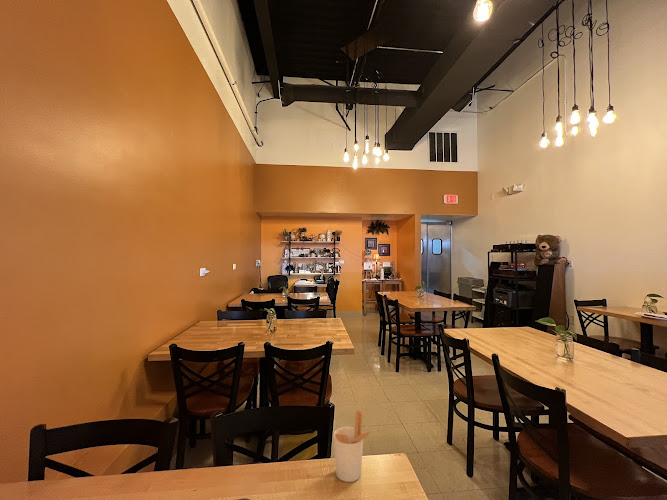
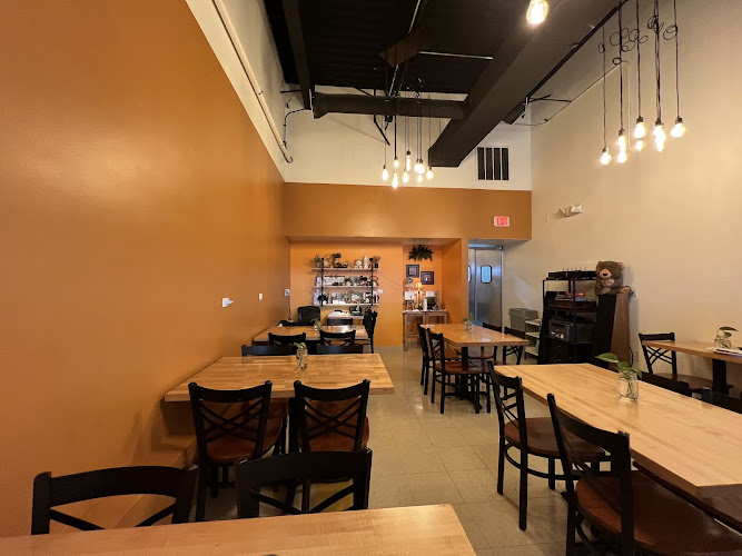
- utensil holder (354, 447)
